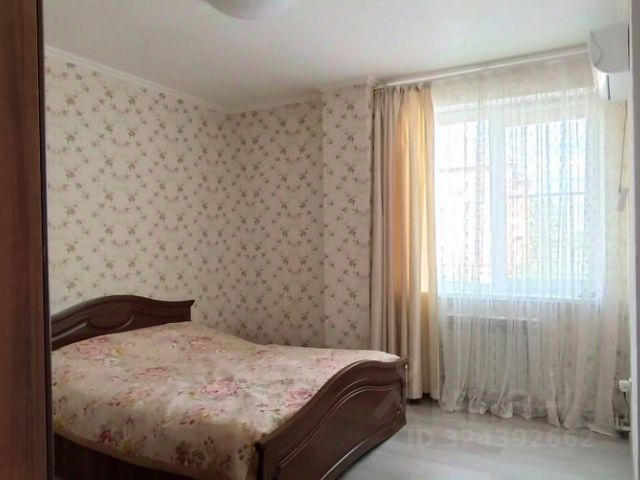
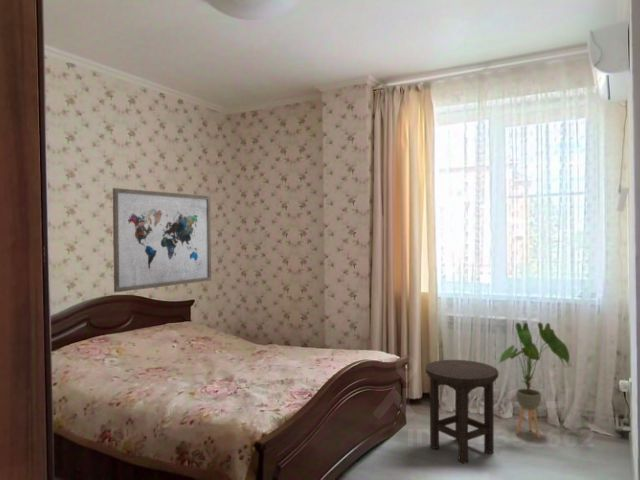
+ house plant (532, 376)
+ wall art (167, 239)
+ stool (461, 409)
